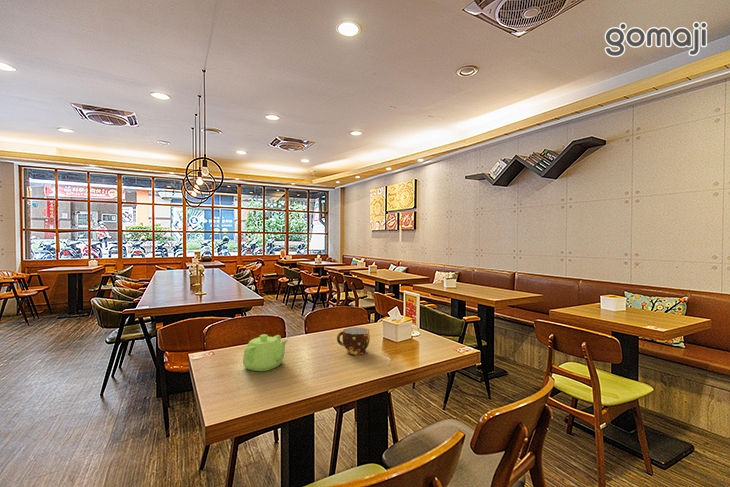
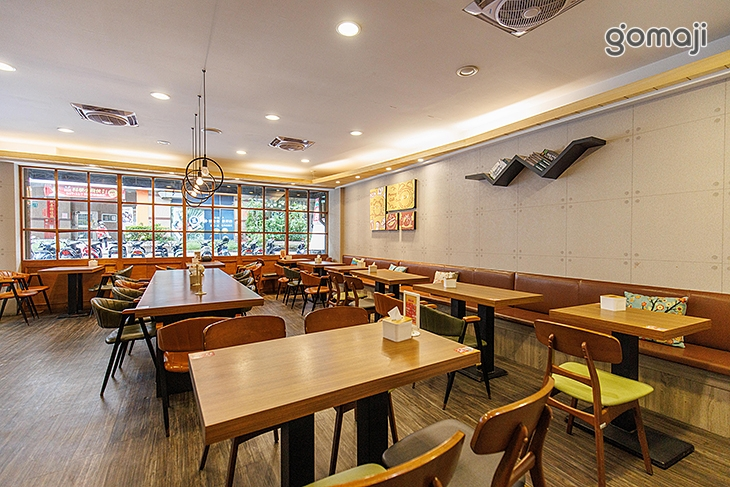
- cup (354, 341)
- teapot (268, 350)
